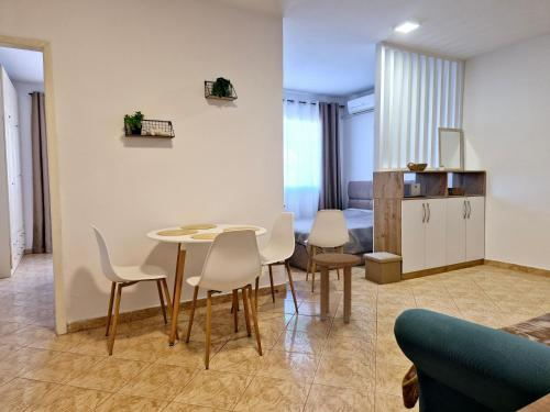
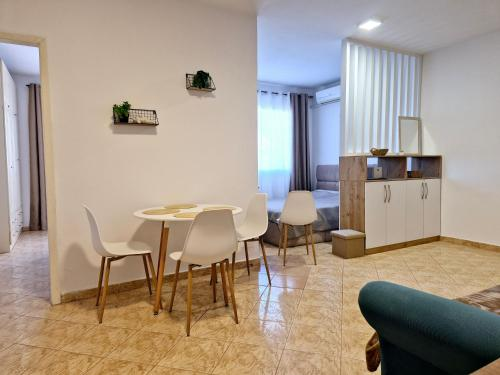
- side table (343, 287)
